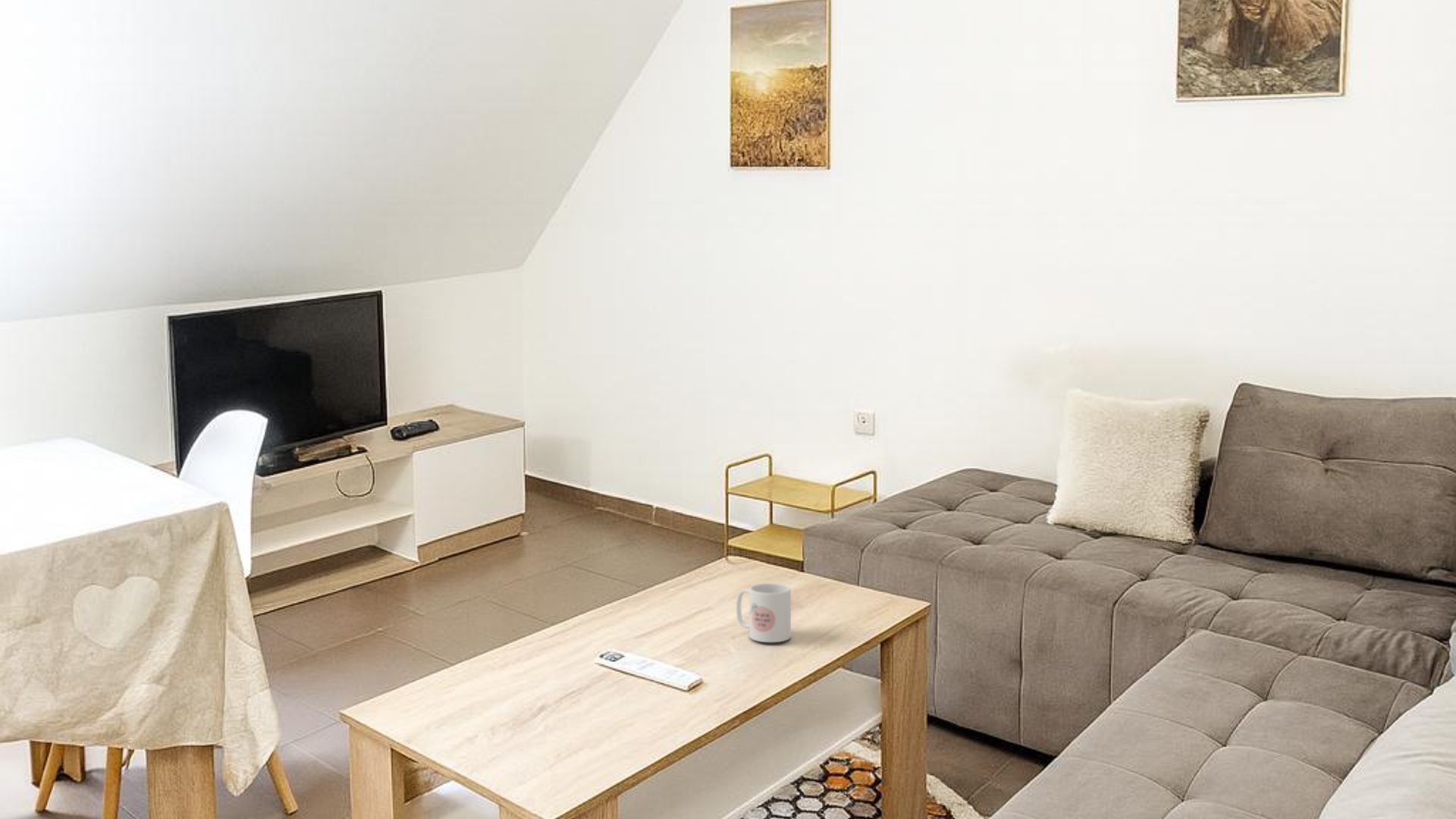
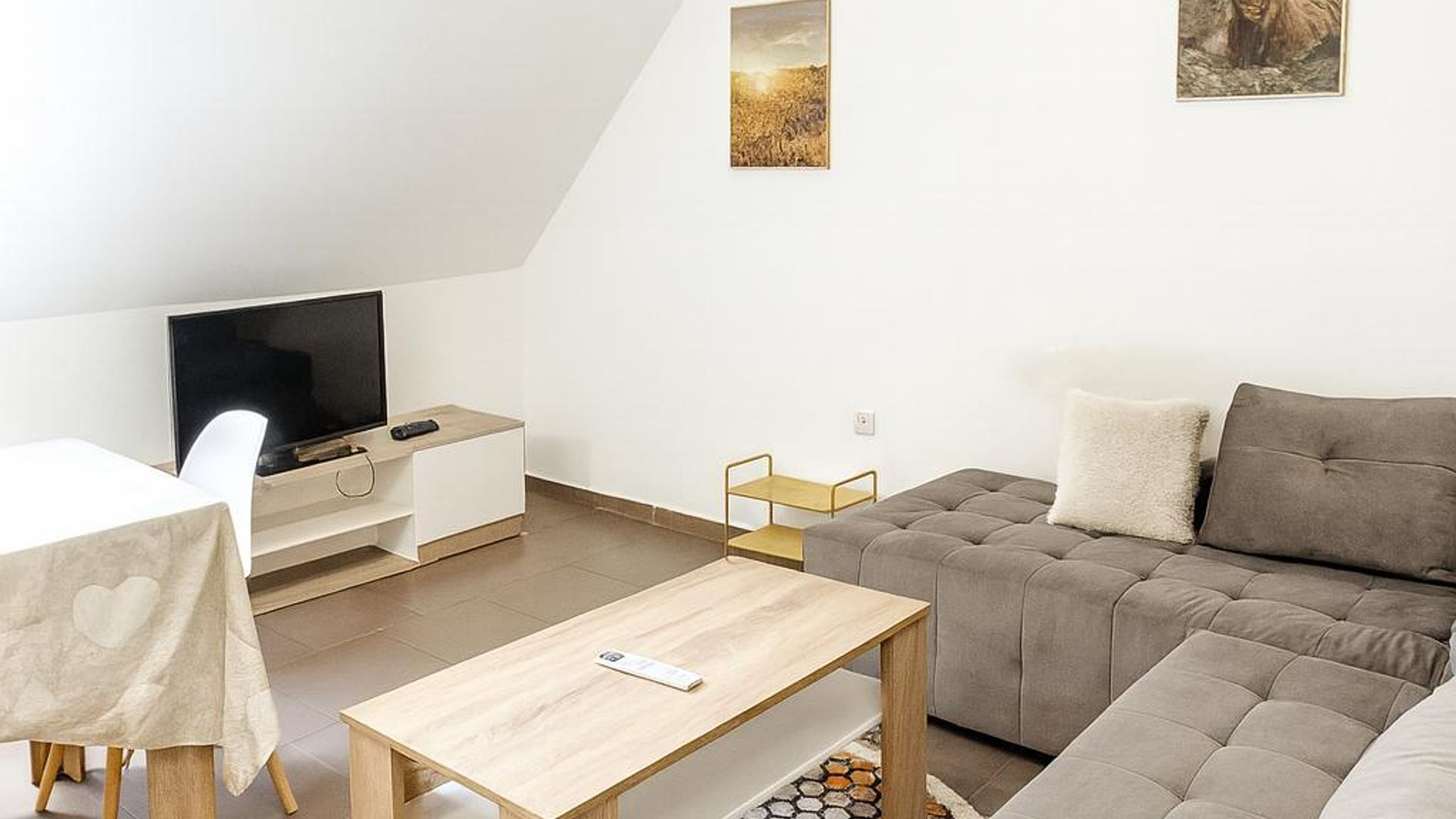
- mug (762, 610)
